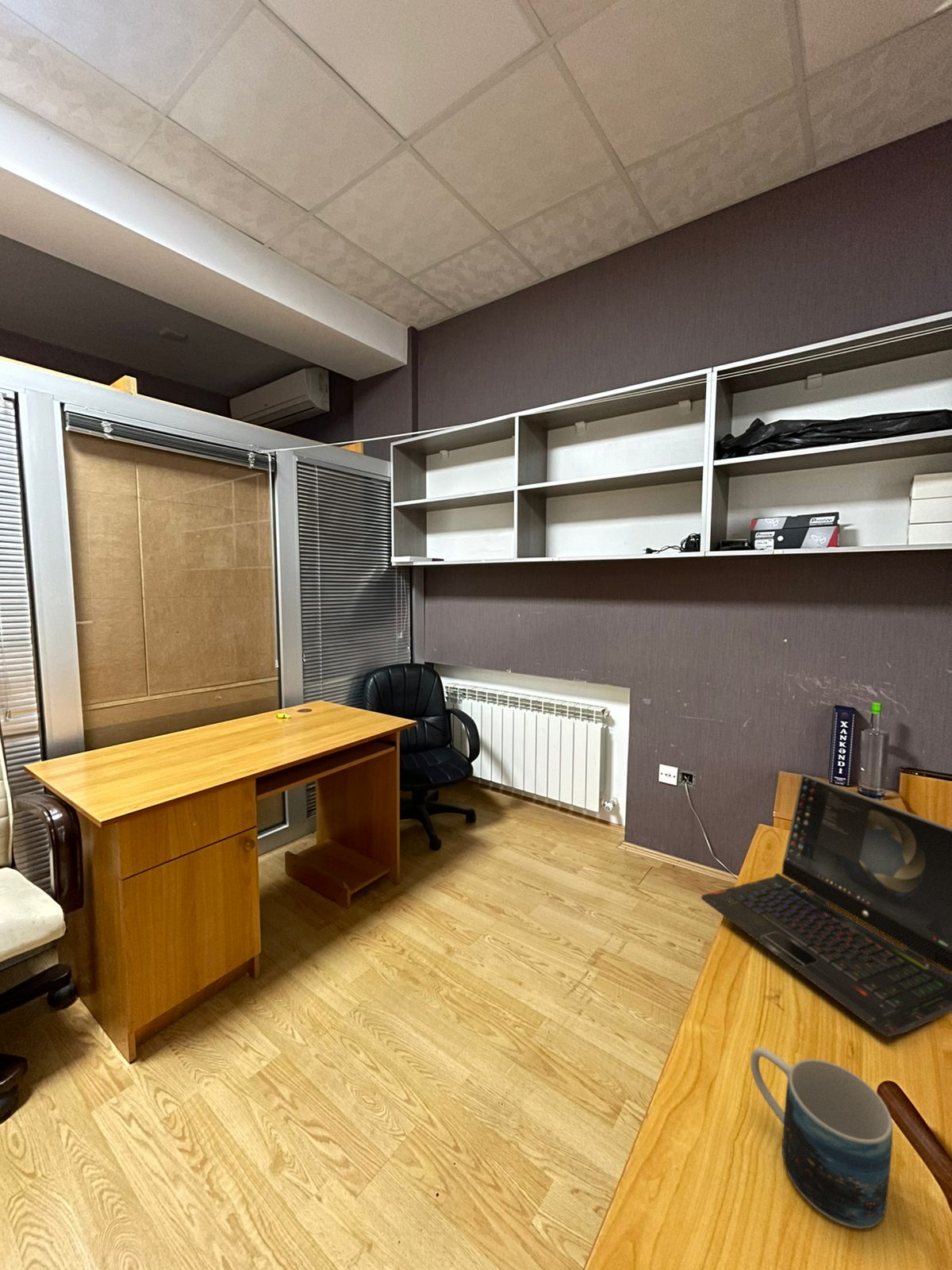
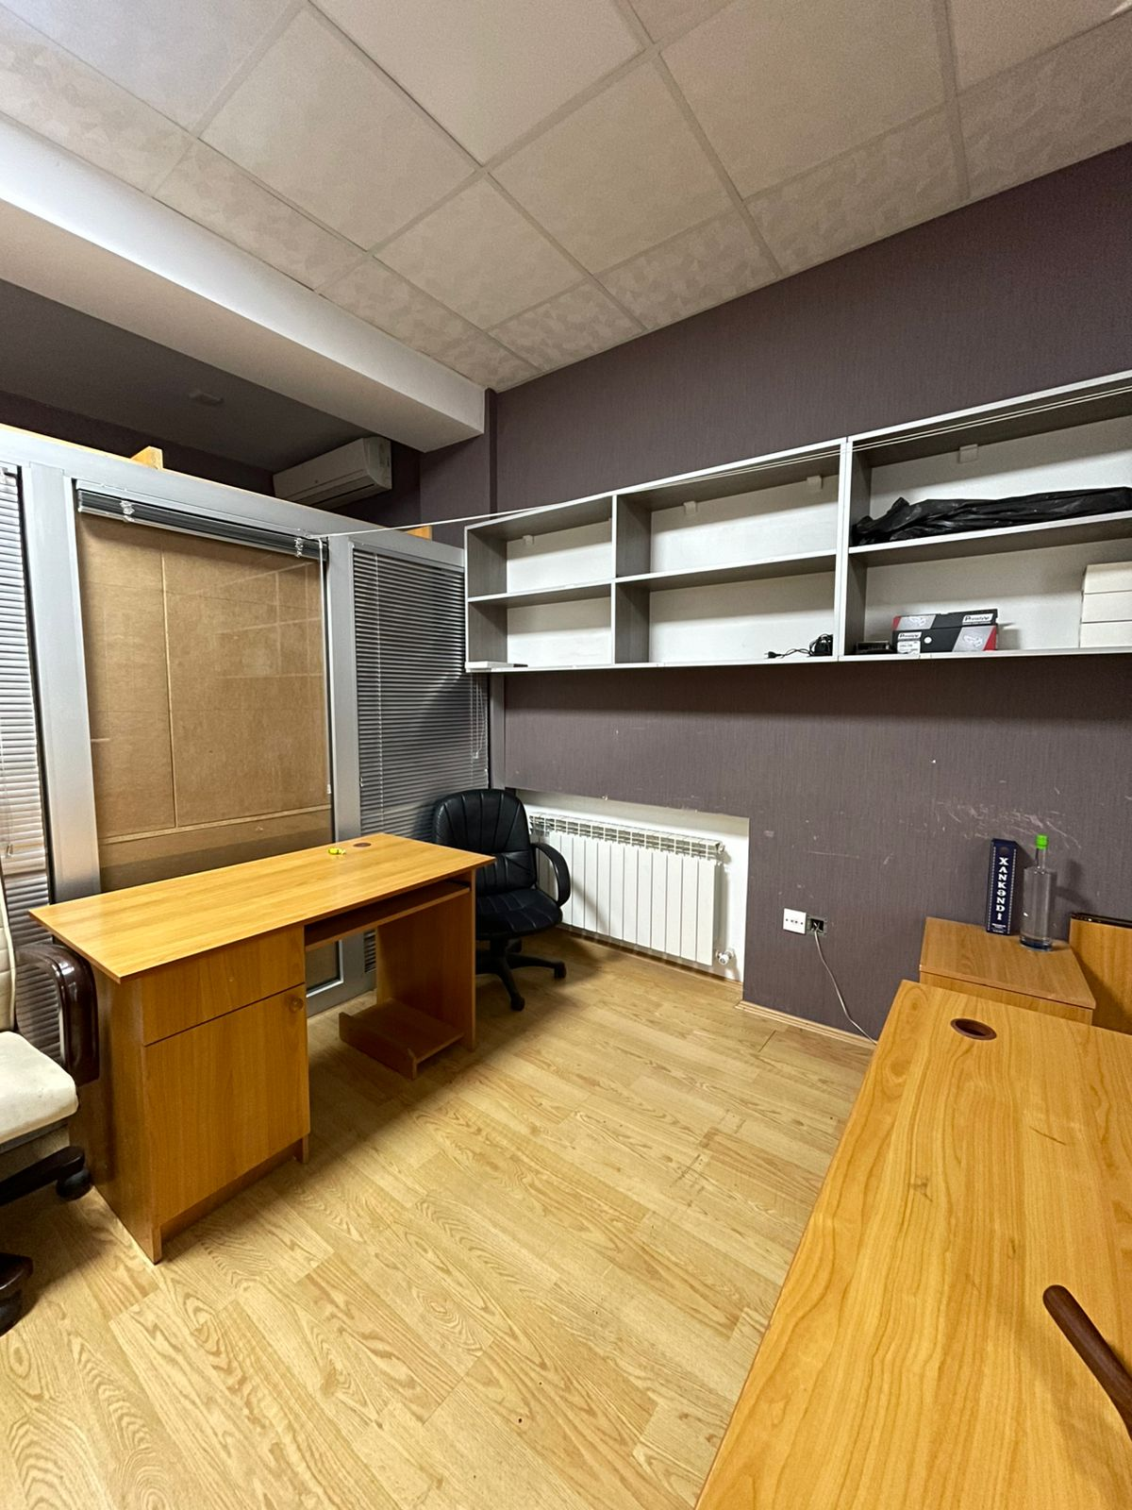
- laptop computer (835, 880)
- mug (812, 1120)
